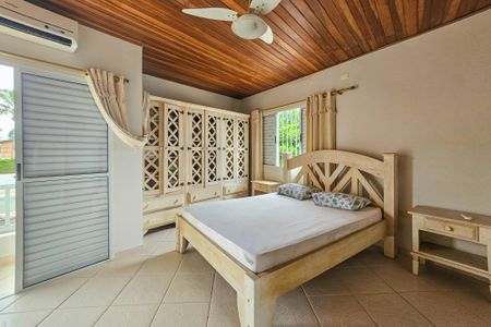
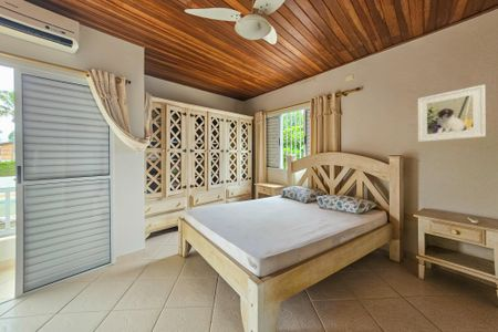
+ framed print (448, 115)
